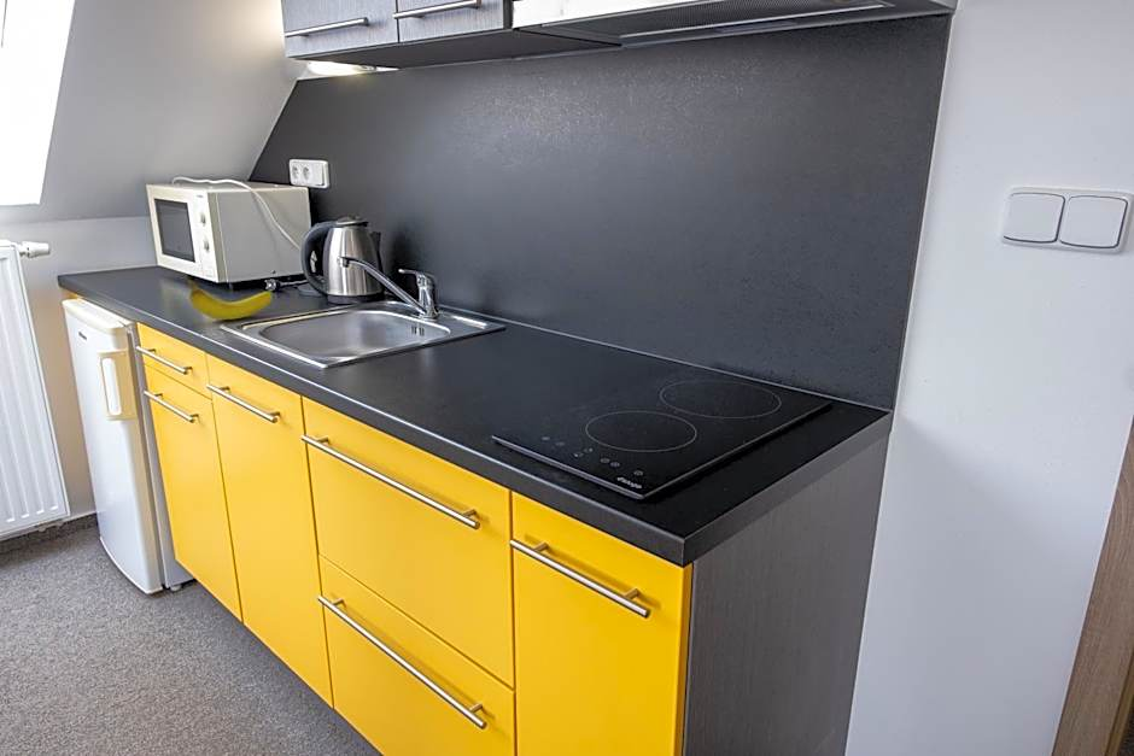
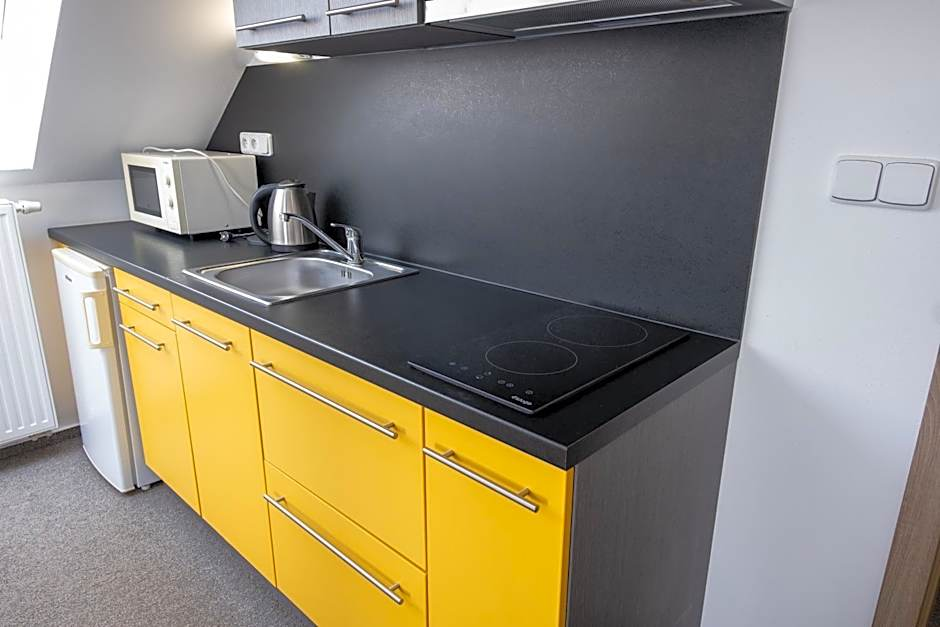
- fruit (230, 303)
